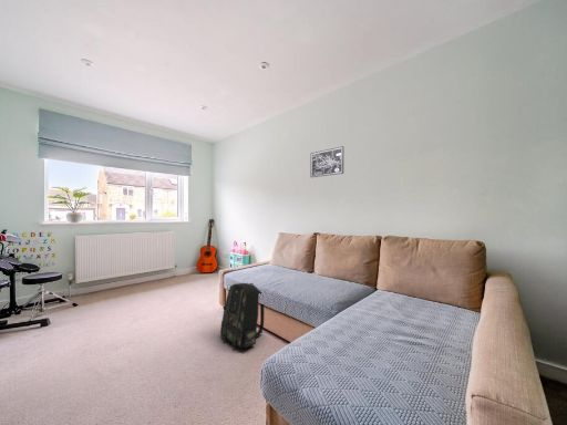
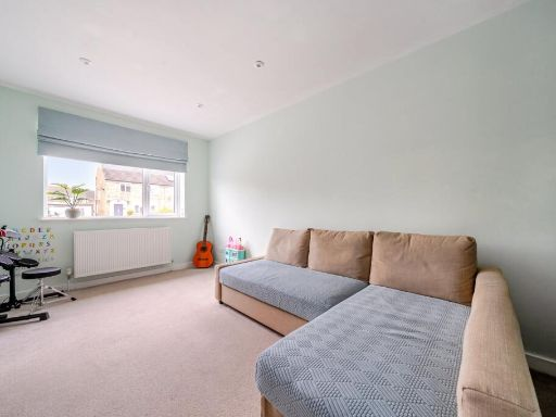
- wall art (326, 163)
- backpack (244, 311)
